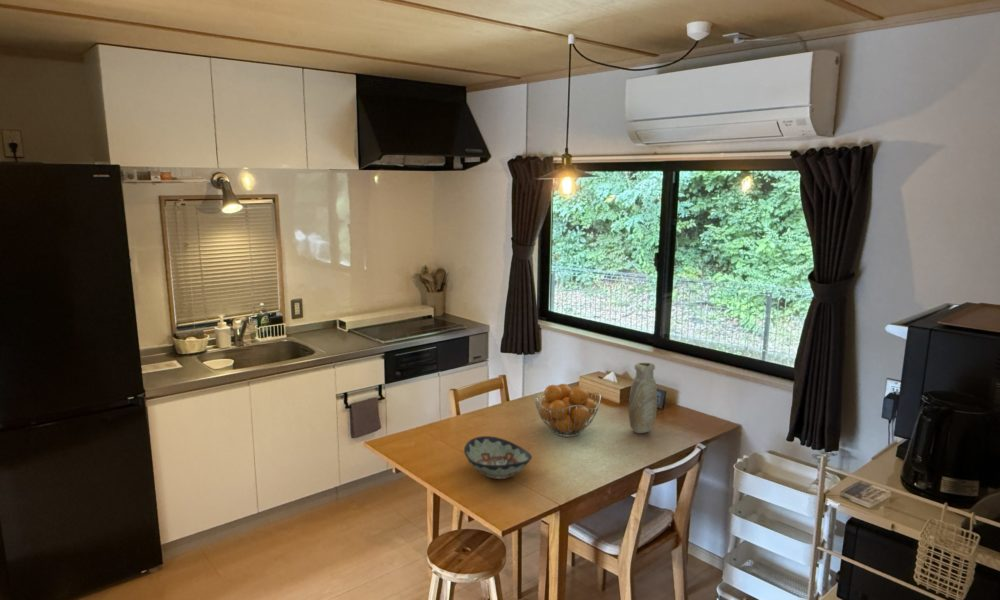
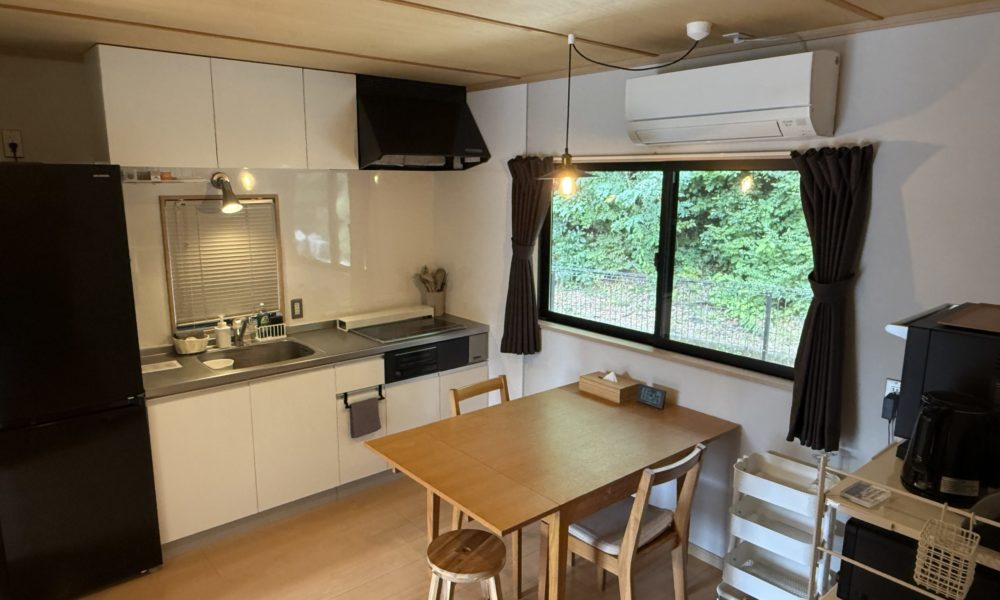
- decorative bowl (497, 461)
- vase (642, 398)
- fruit basket (567, 408)
